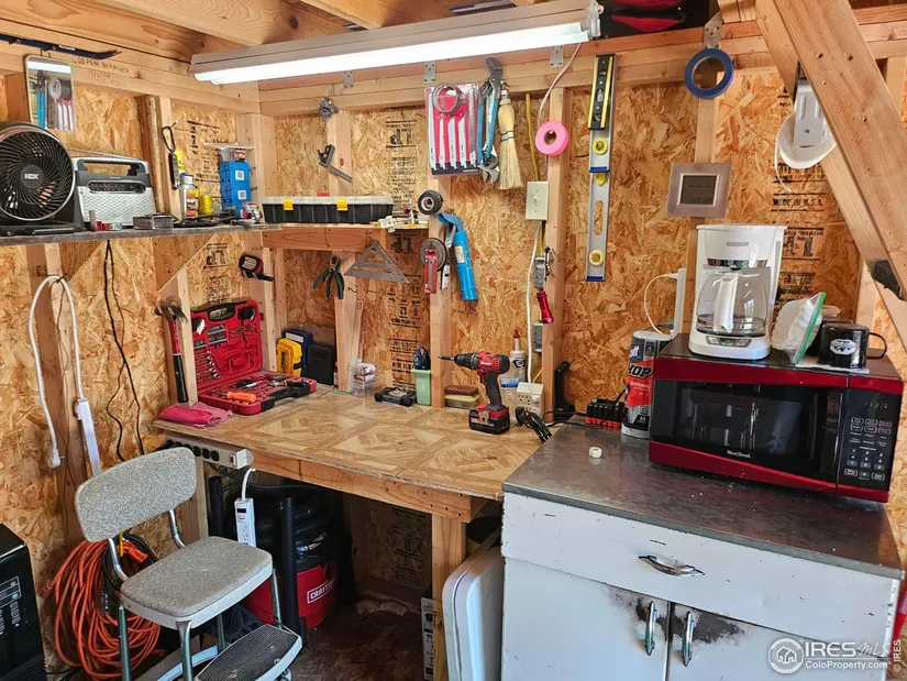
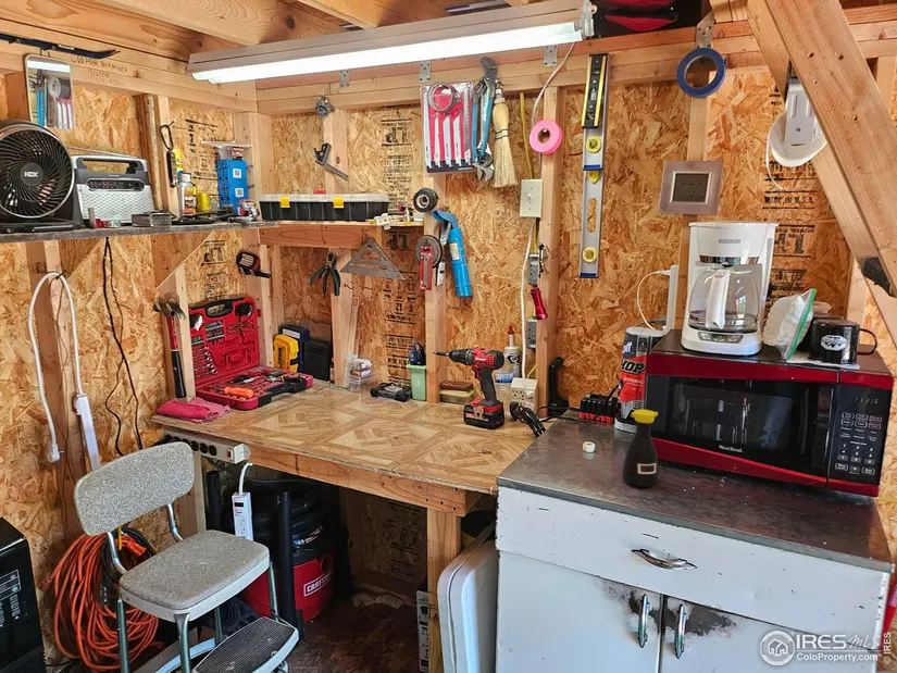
+ bottle (641, 447)
